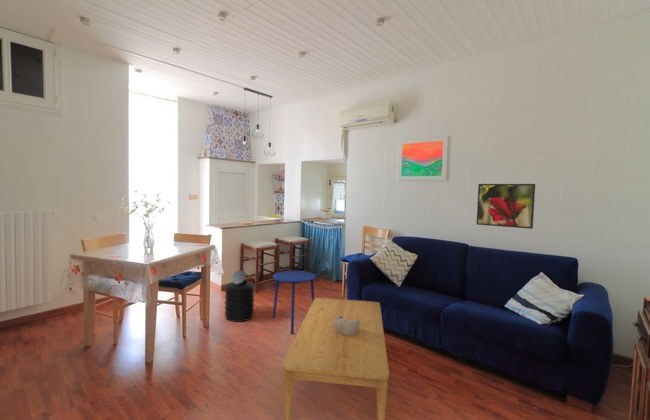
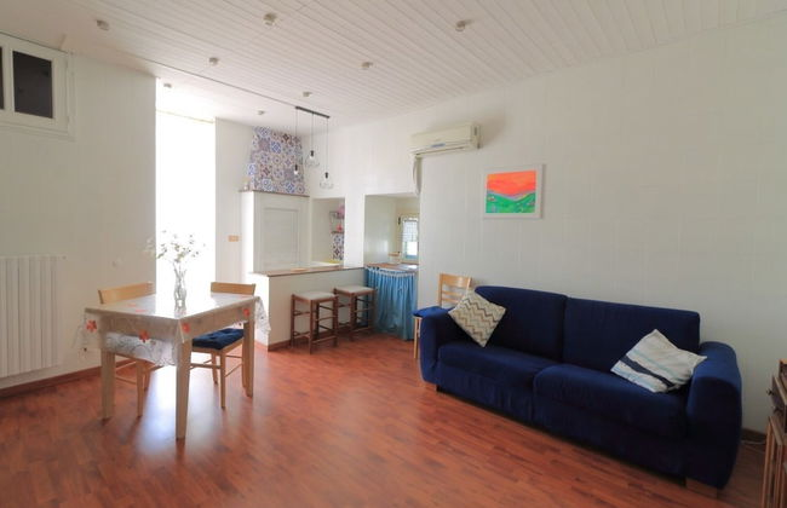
- coffee table (341, 352)
- side table (293, 299)
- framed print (504, 205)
- decorative bowl (346, 323)
- trash can (239, 293)
